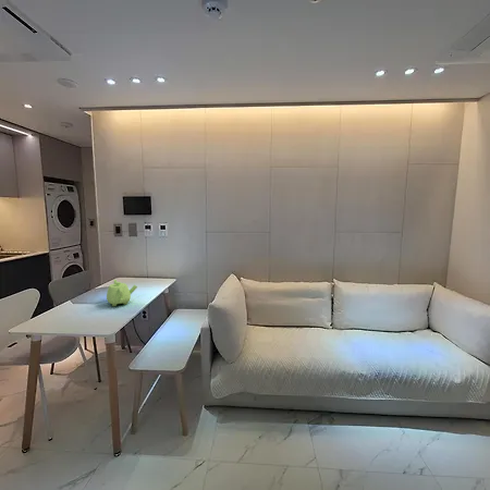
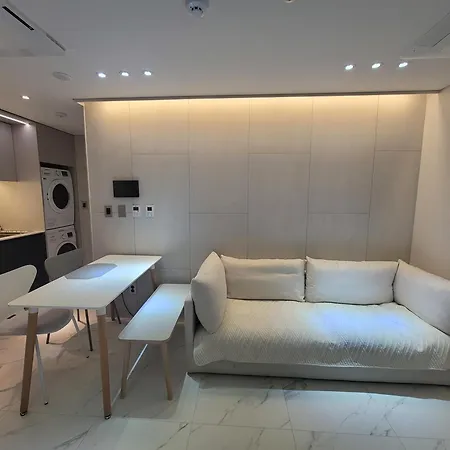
- teapot (122, 291)
